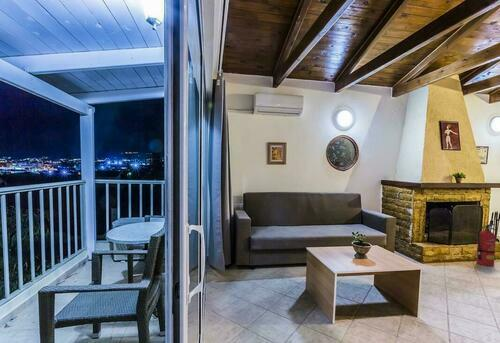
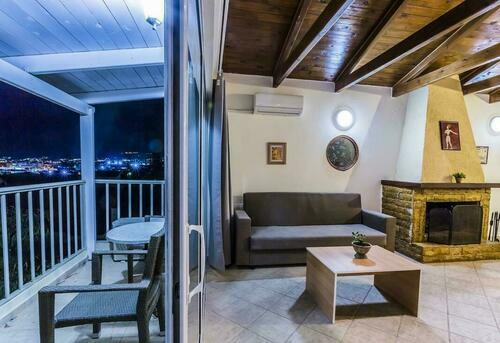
- fire extinguisher (486, 244)
